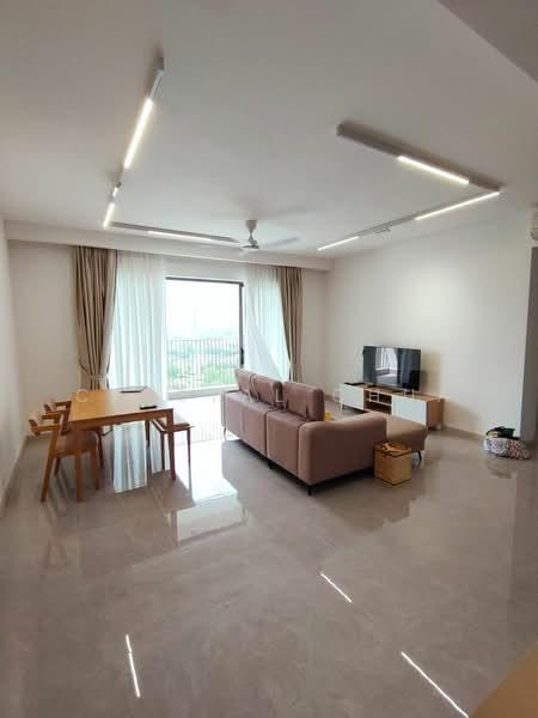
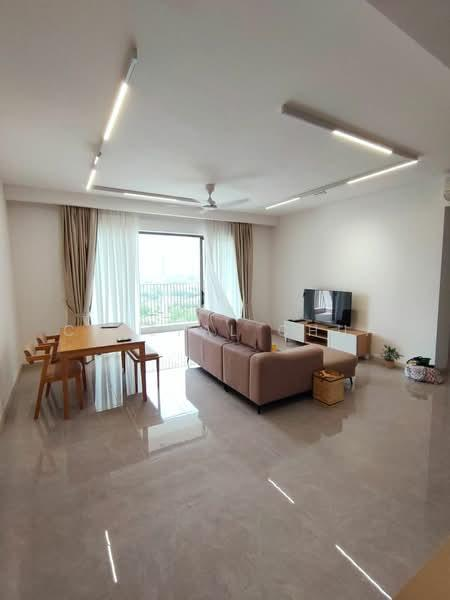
+ potted plant (391, 356)
